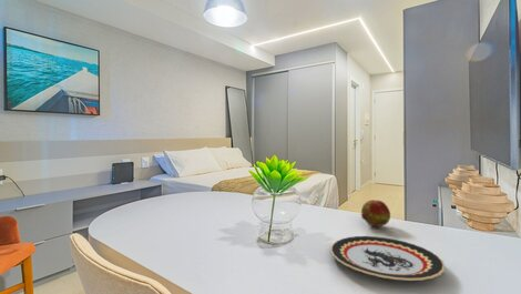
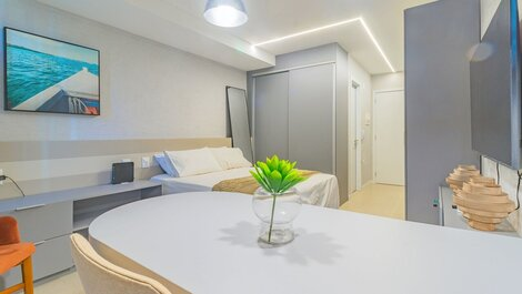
- fruit (374, 213)
- plate (382, 257)
